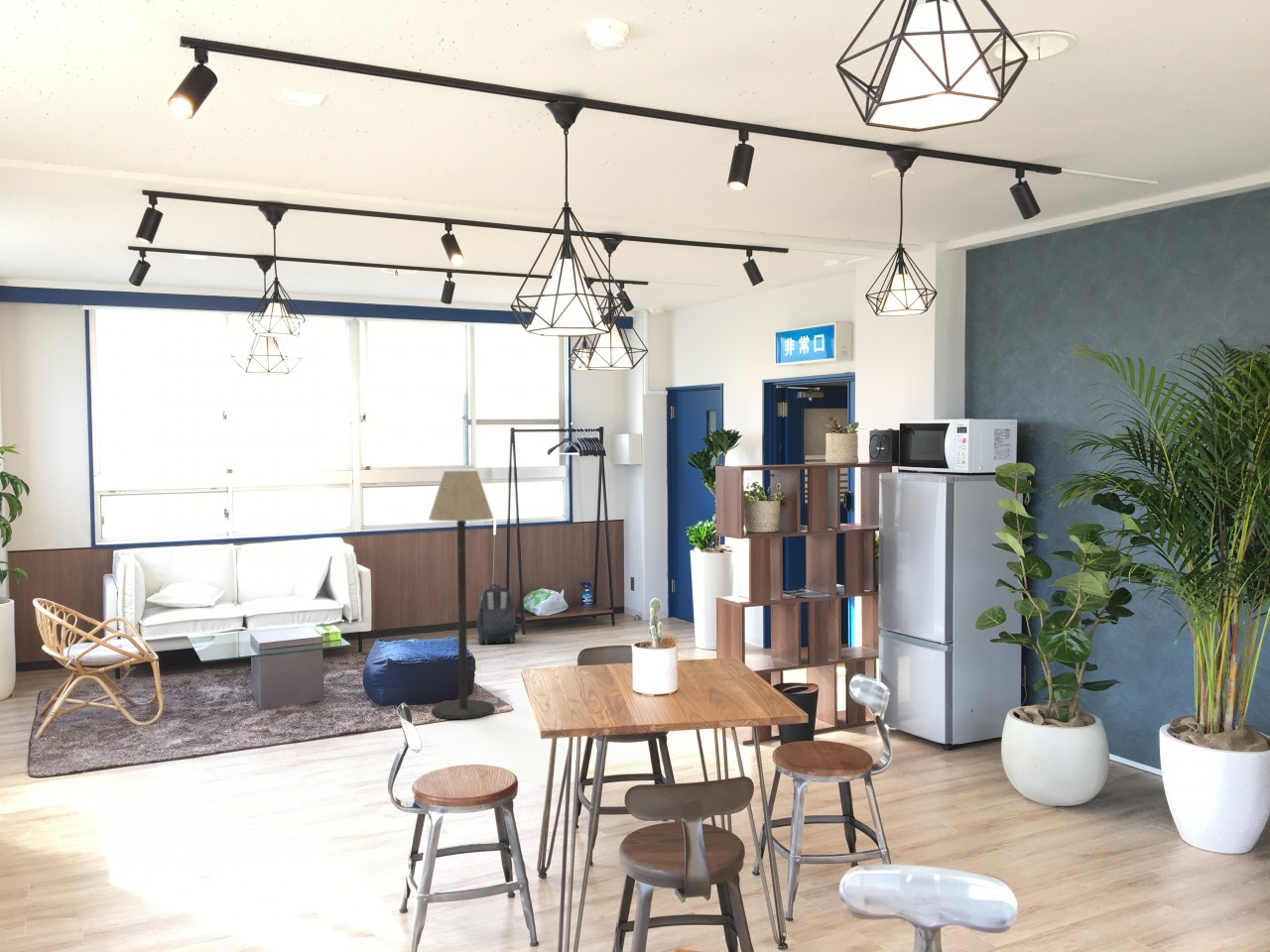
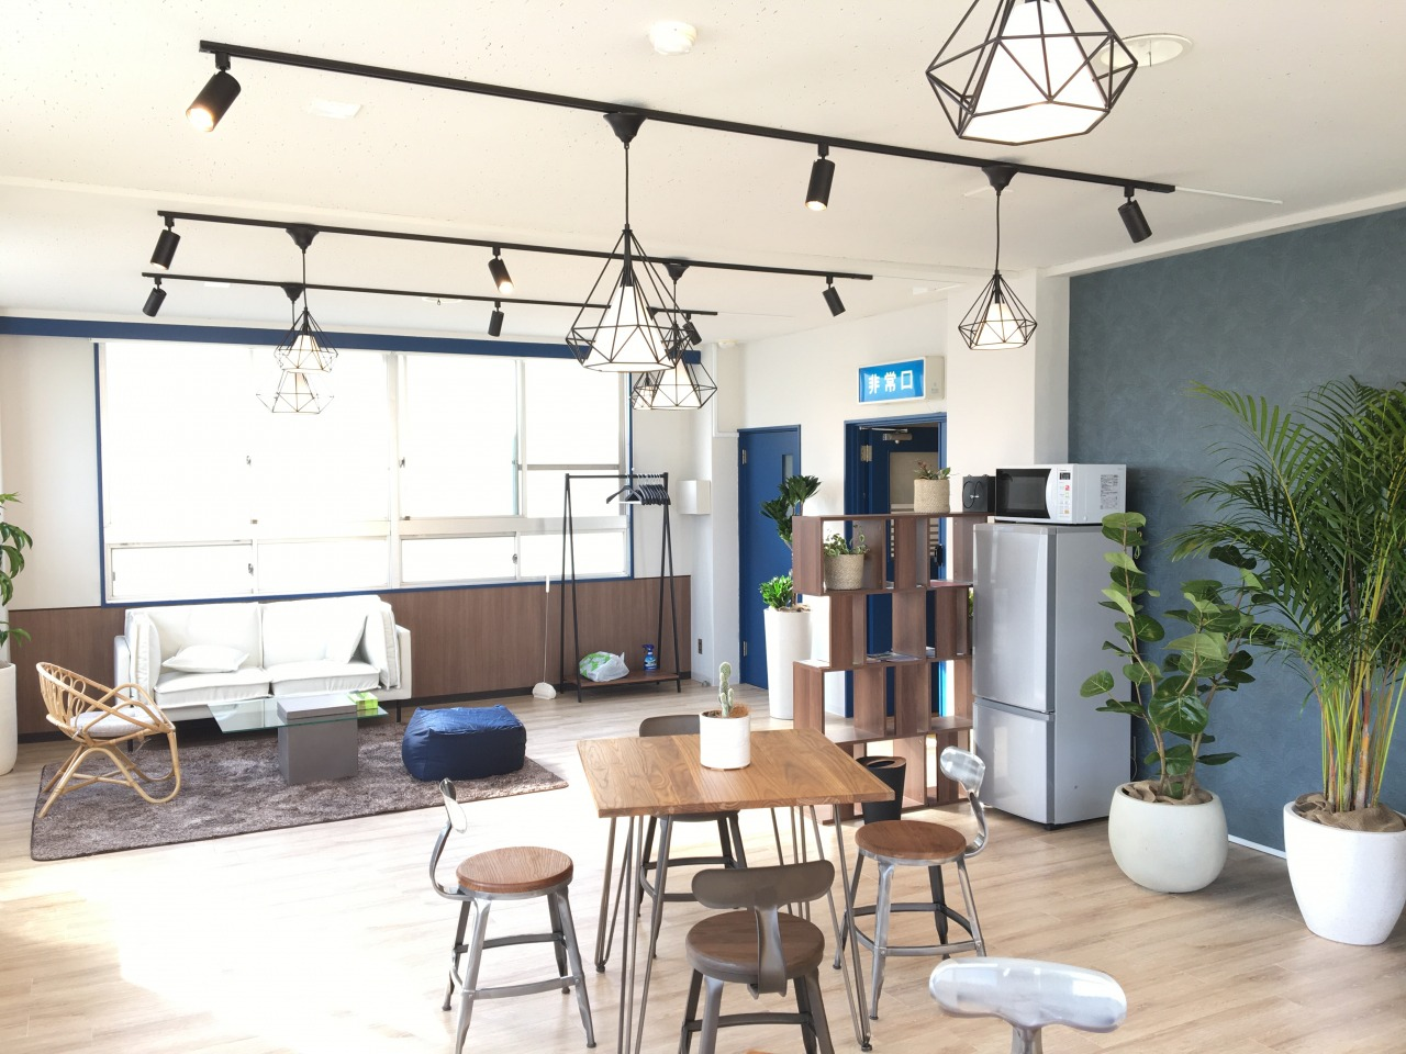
- backpack (495, 613)
- floor lamp (461, 591)
